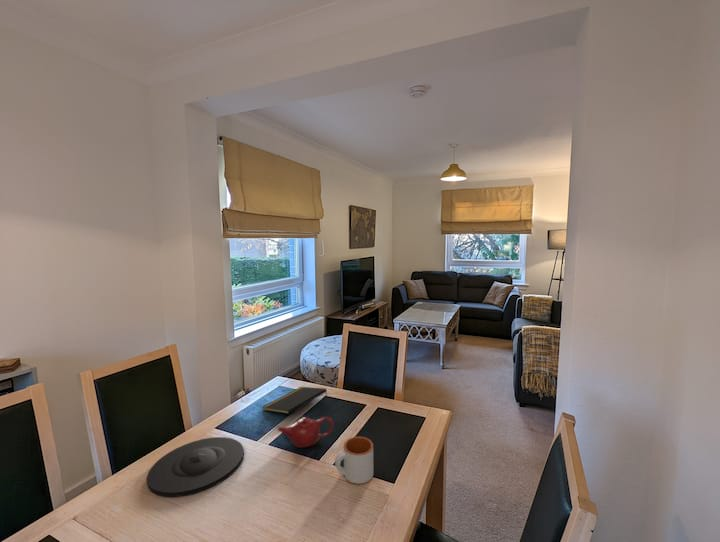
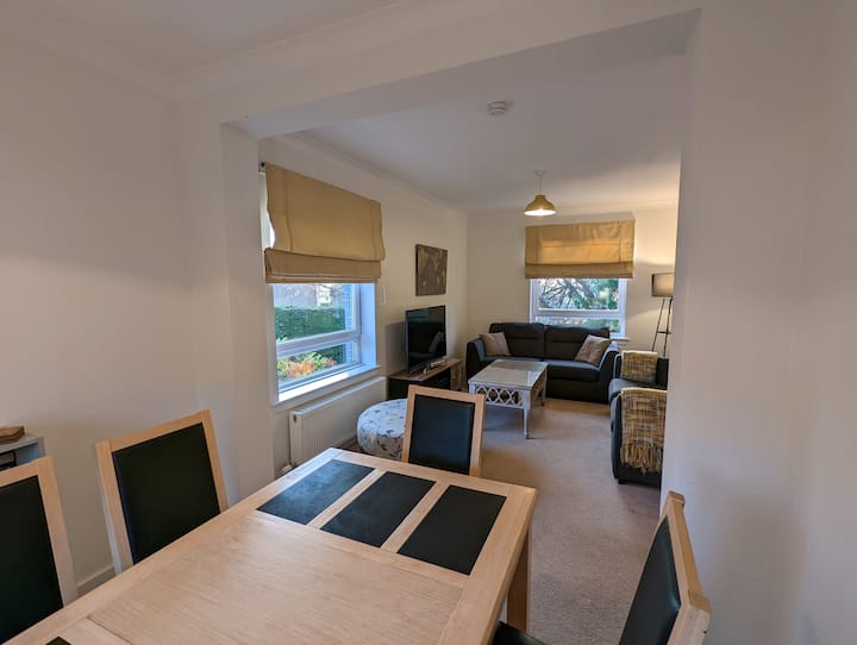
- plate (198, 460)
- teapot (306, 430)
- notepad (295, 399)
- mug (354, 460)
